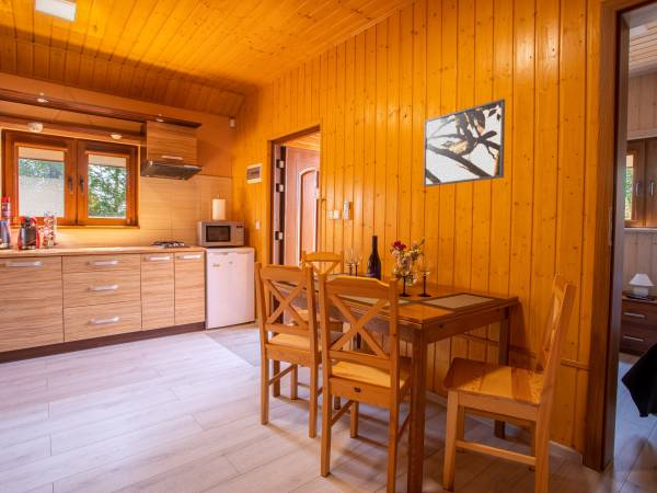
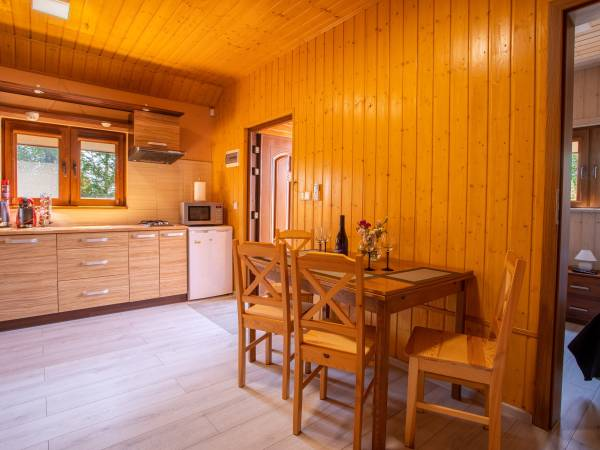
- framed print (460, 146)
